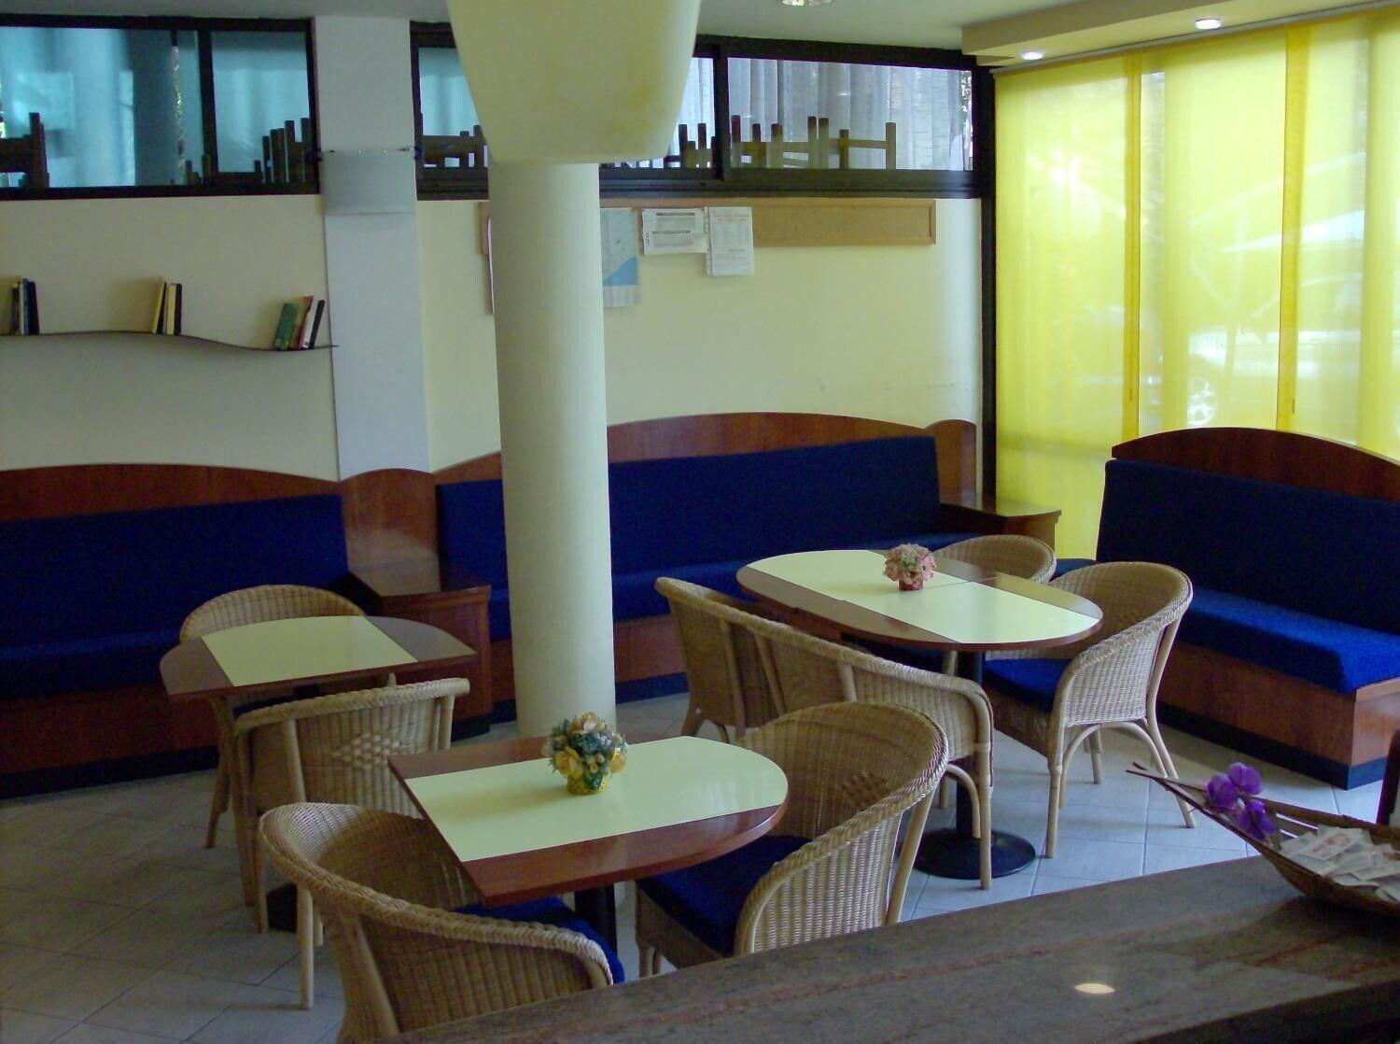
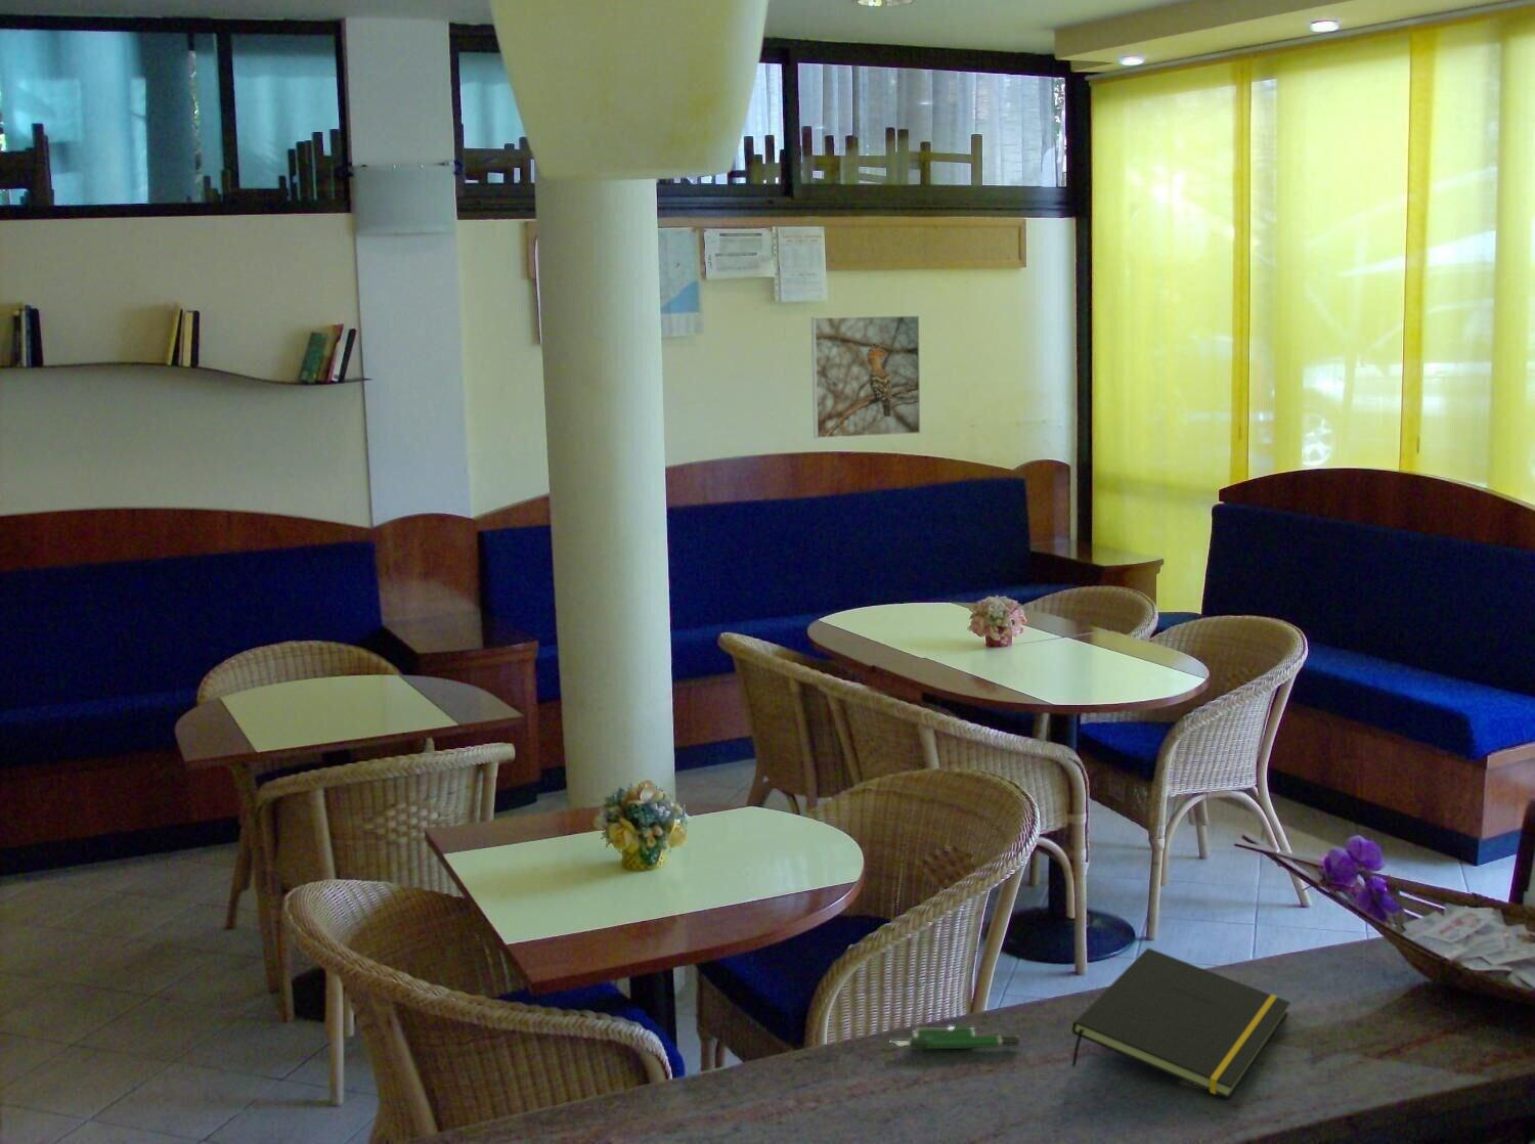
+ notepad (1184, 1017)
+ pen (953, 1037)
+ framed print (867, 376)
